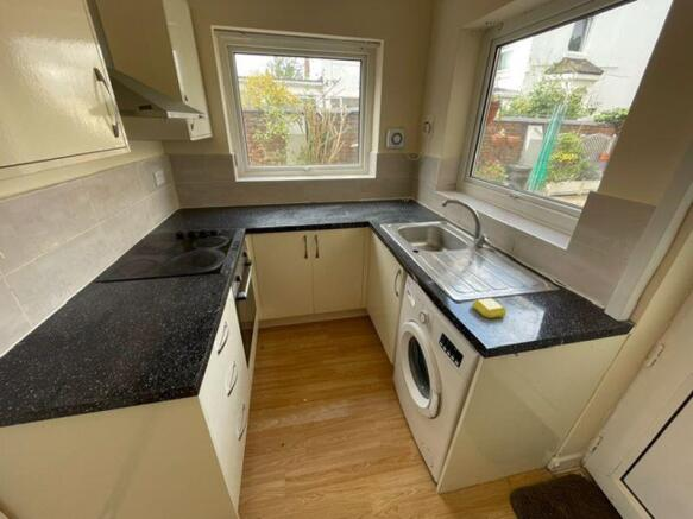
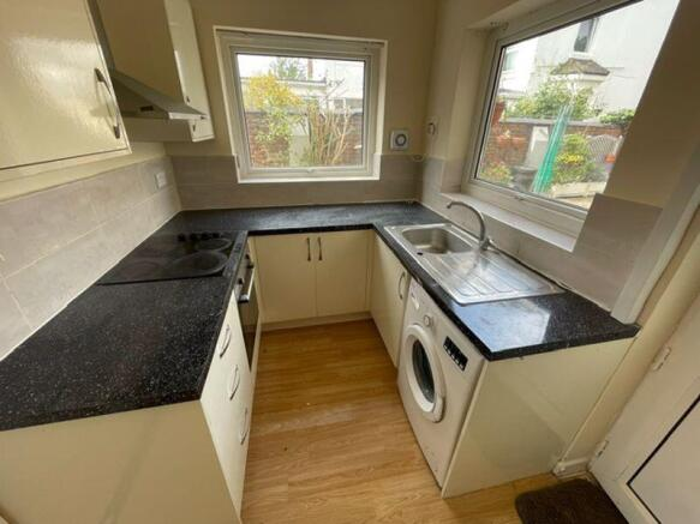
- soap bar (489, 308)
